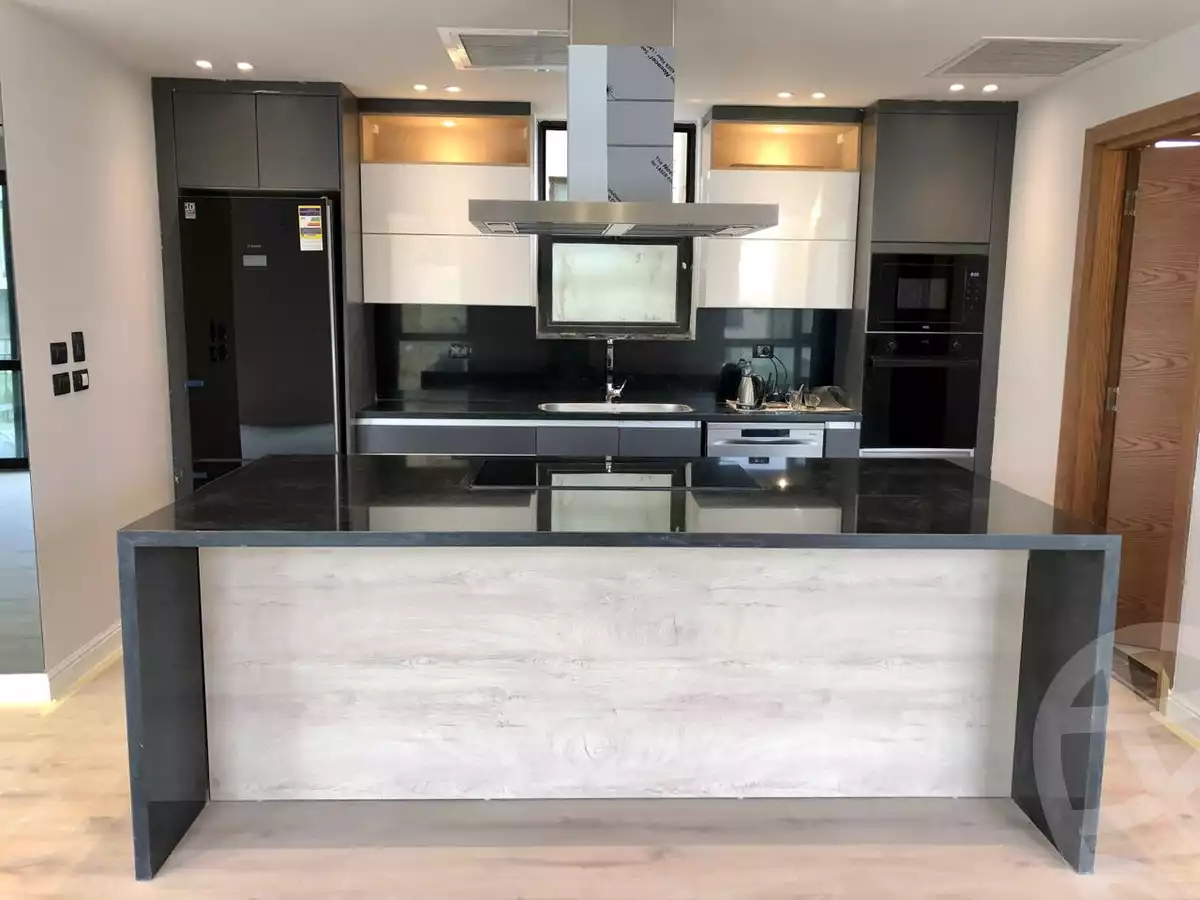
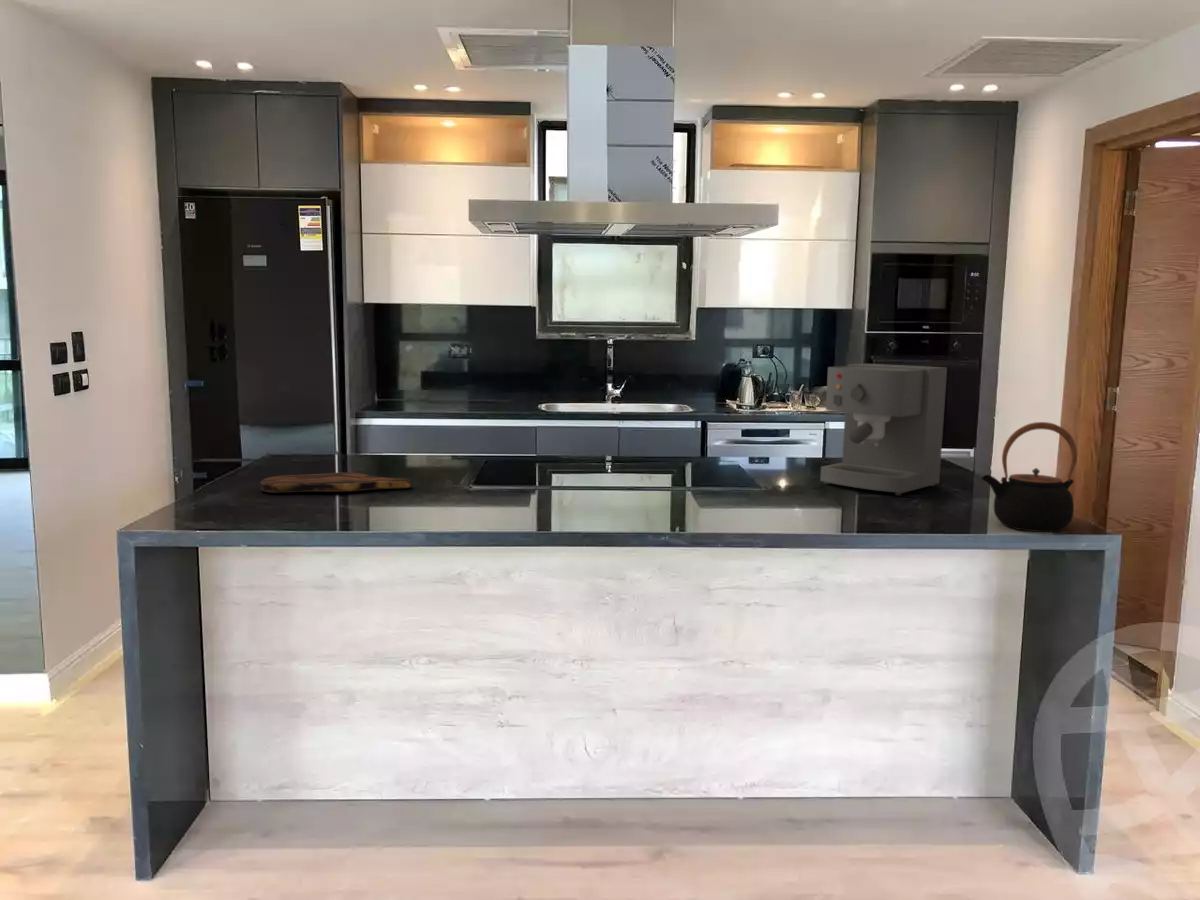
+ coffee maker (886, 427)
+ teapot (1028, 474)
+ cutting board (337, 482)
